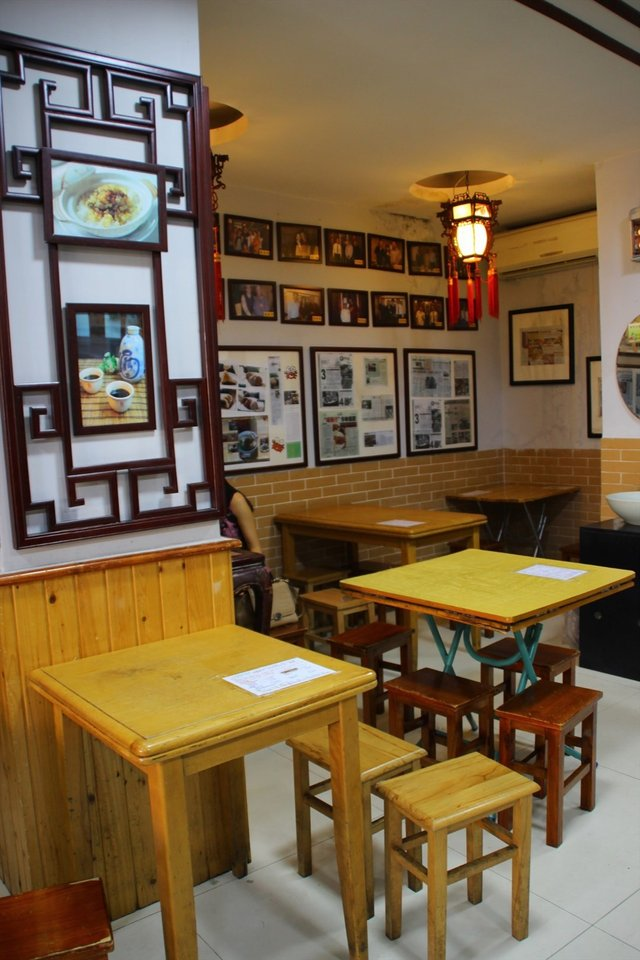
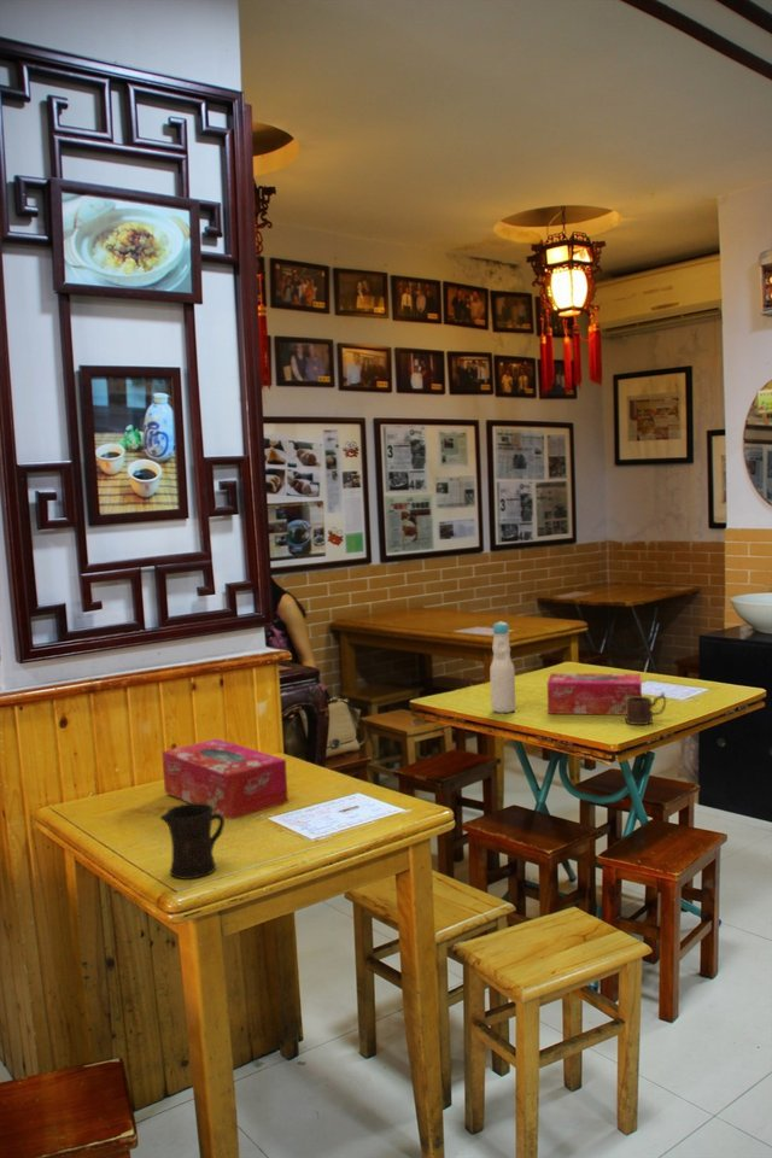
+ tissue box (223, 776)
+ tissue box (595, 692)
+ mug (645, 707)
+ bottle (502, 666)
+ mug (193, 840)
